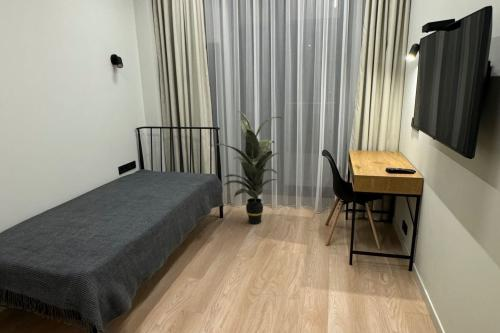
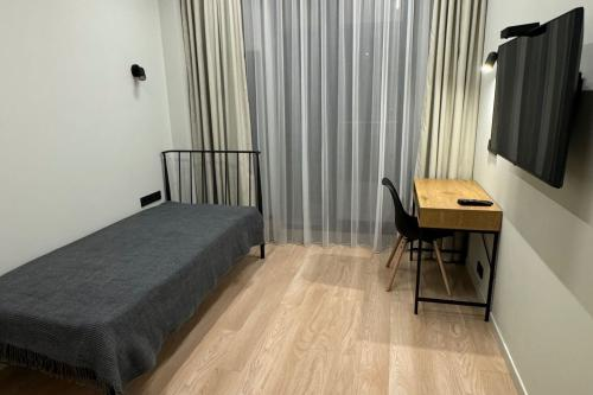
- indoor plant (250, 167)
